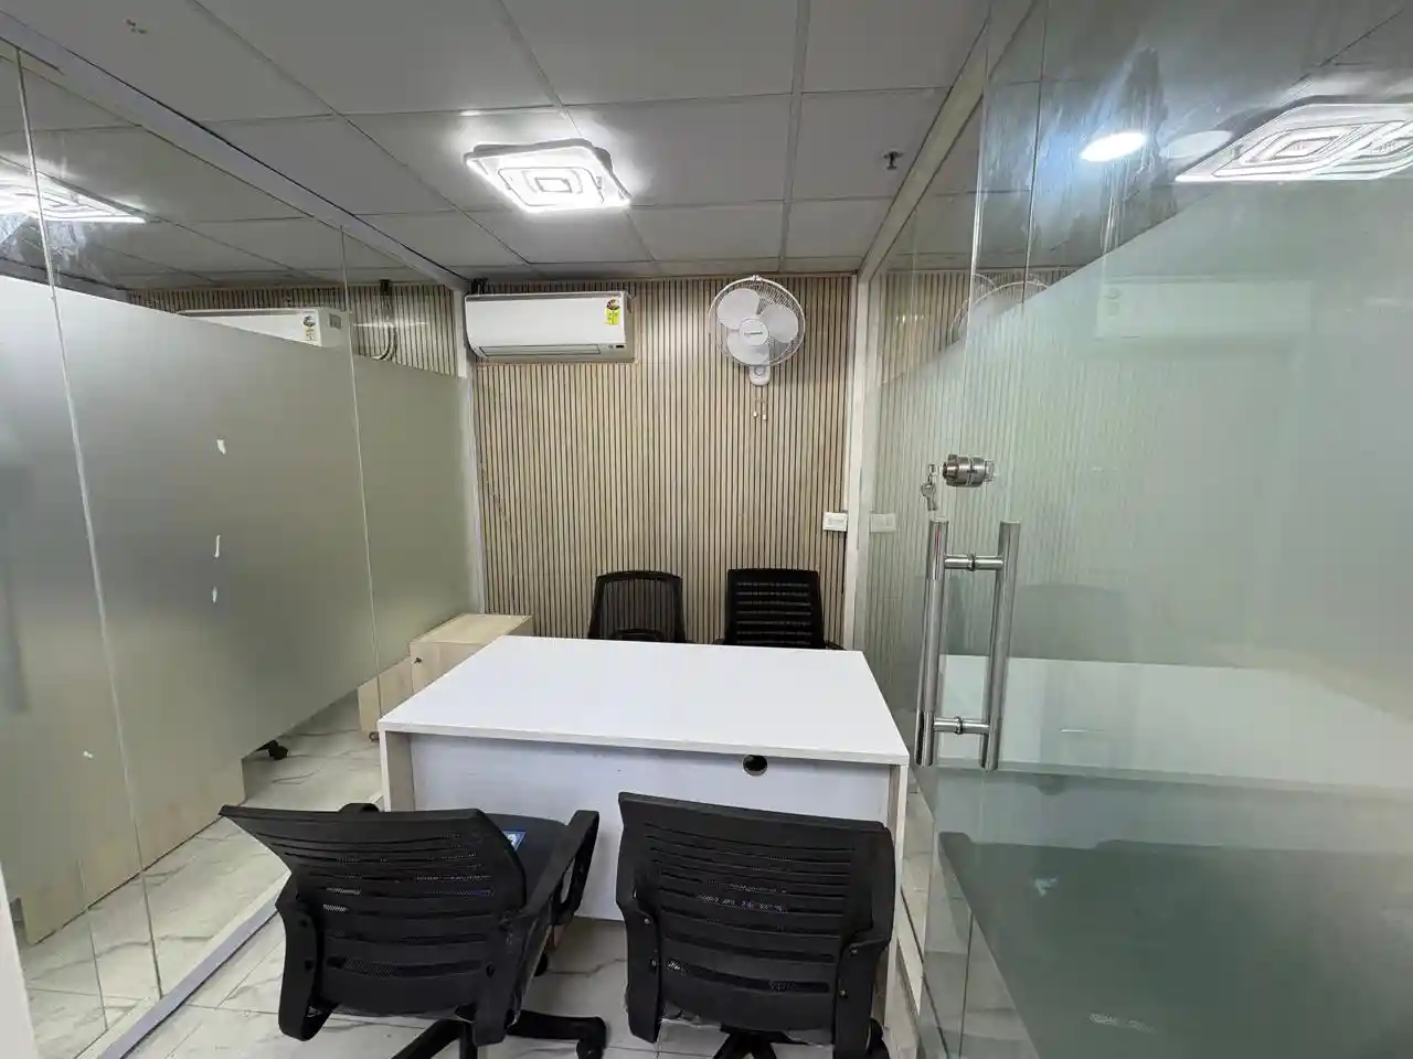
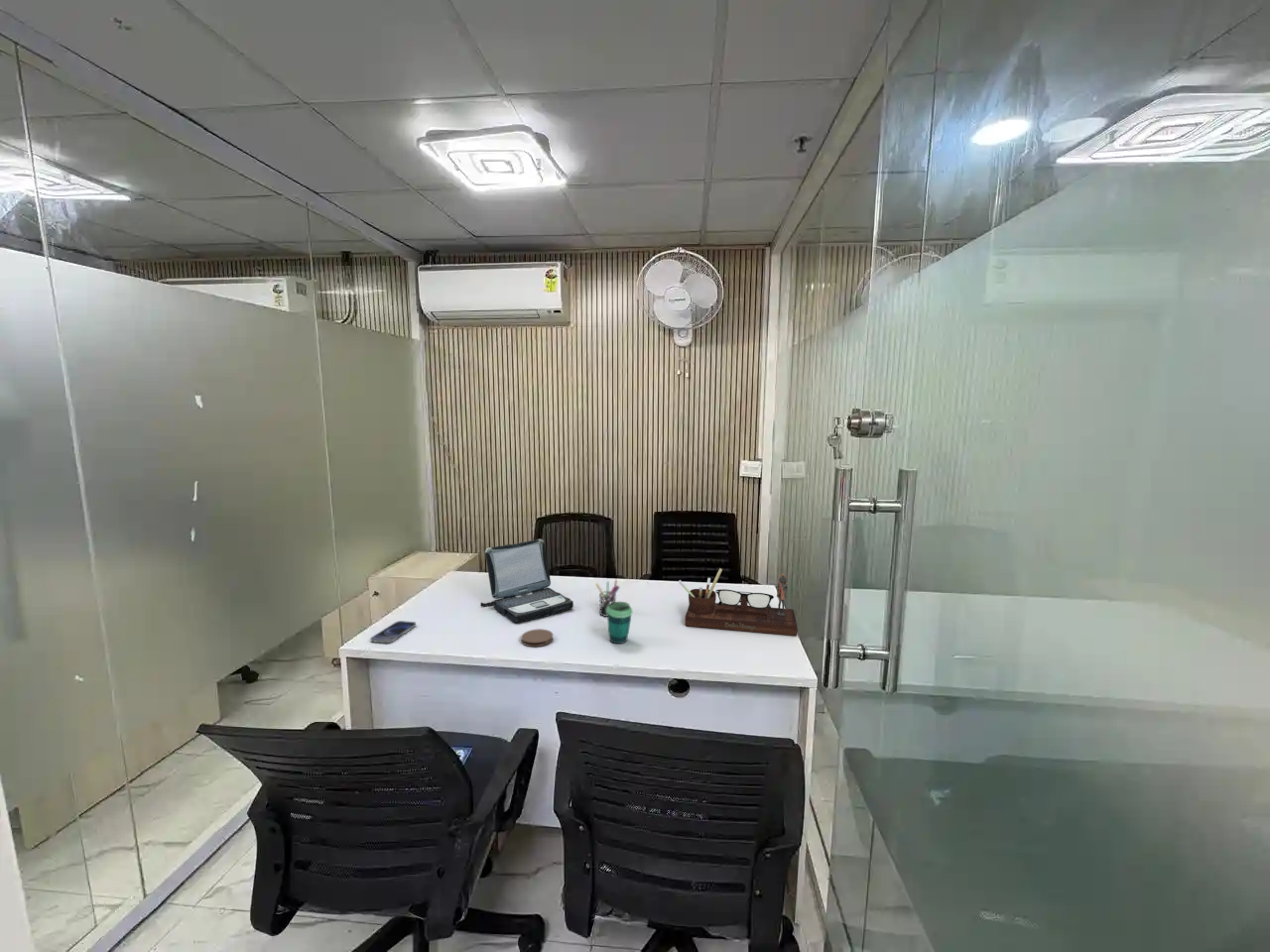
+ pen holder (608, 596)
+ desk organizer (736, 596)
+ coaster (537, 638)
+ smartphone (394, 631)
+ cup (619, 623)
+ laptop (527, 577)
